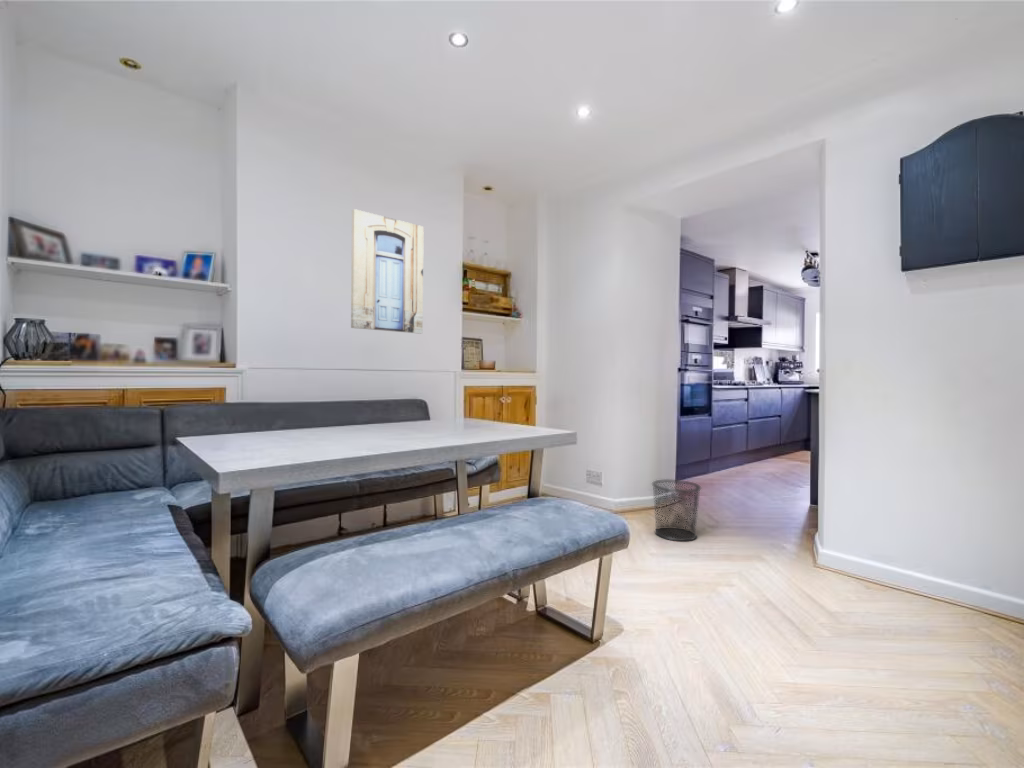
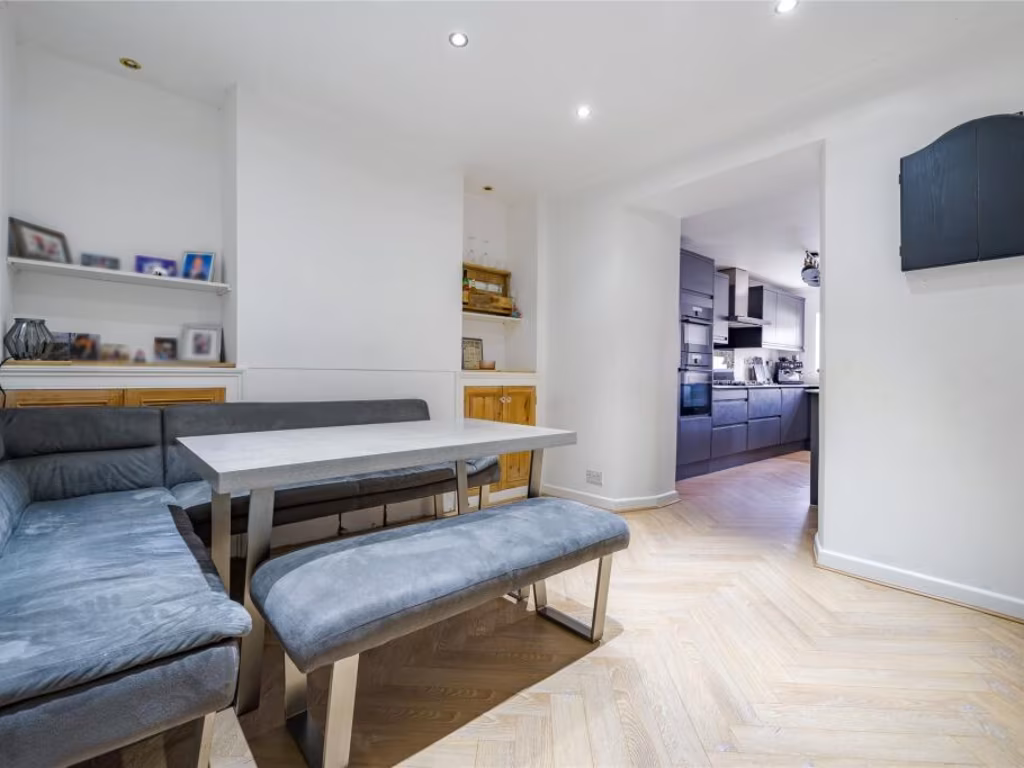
- wall art (388, 274)
- waste bin (675, 509)
